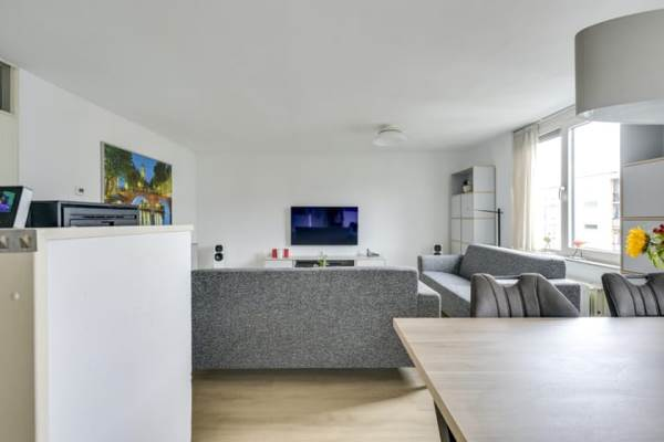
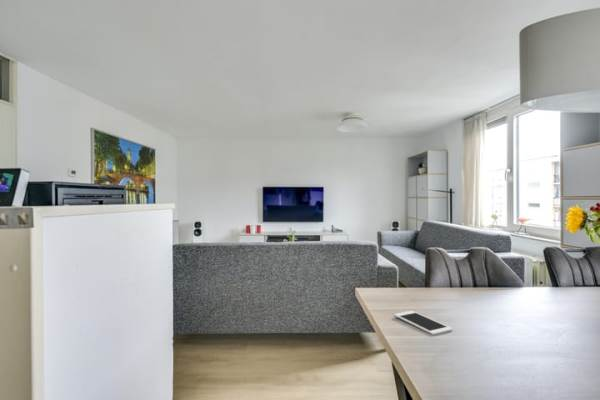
+ cell phone (421, 321)
